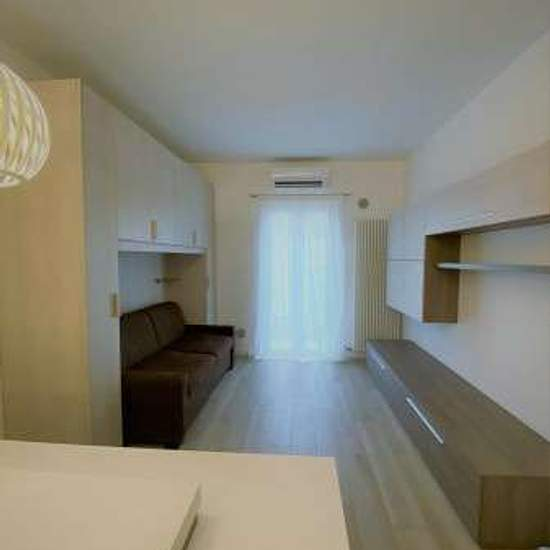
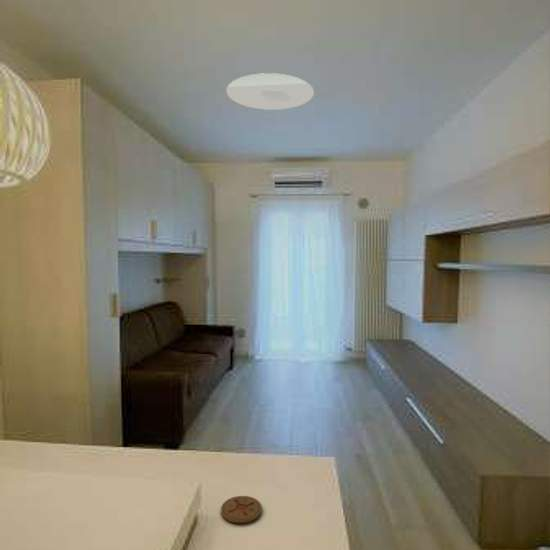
+ coaster (241, 508)
+ ceiling light (270, 89)
